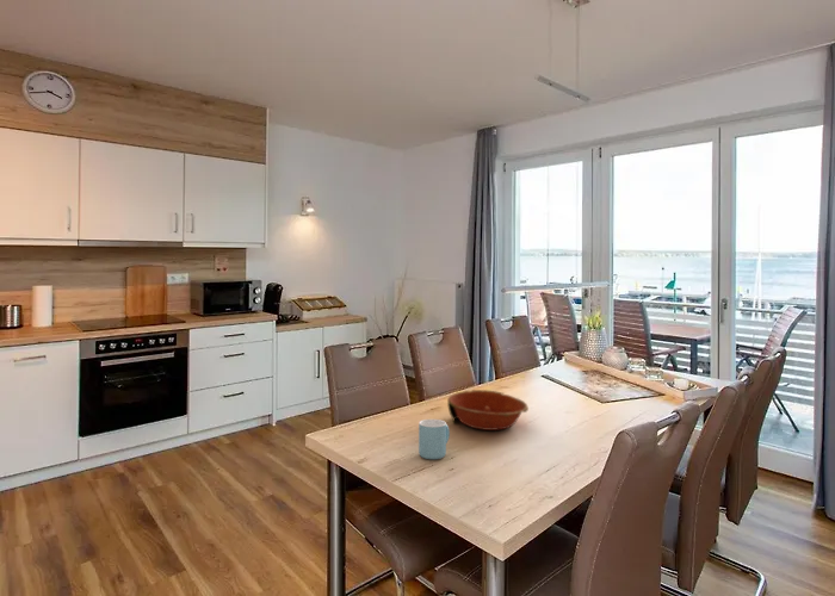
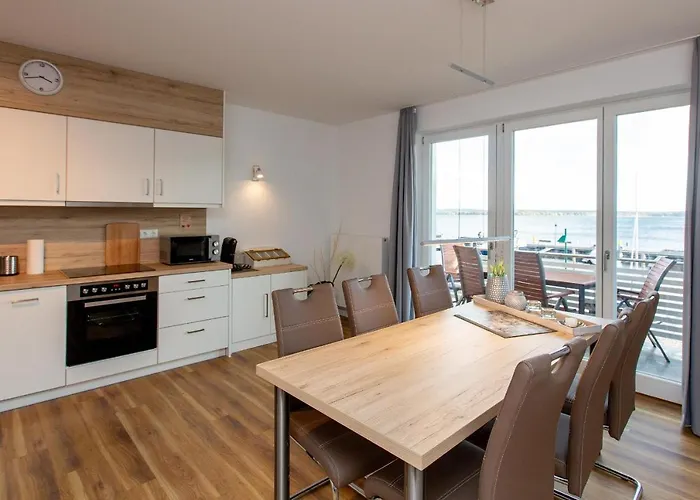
- bowl (487, 410)
- mug (435, 437)
